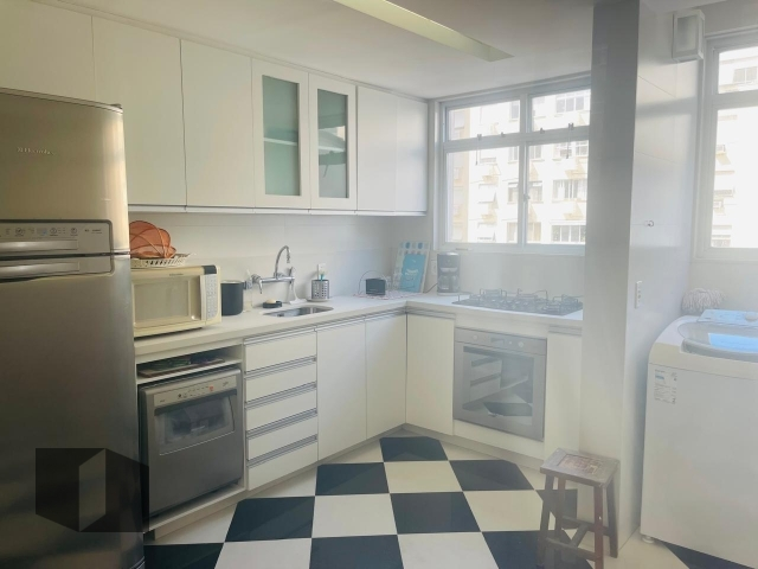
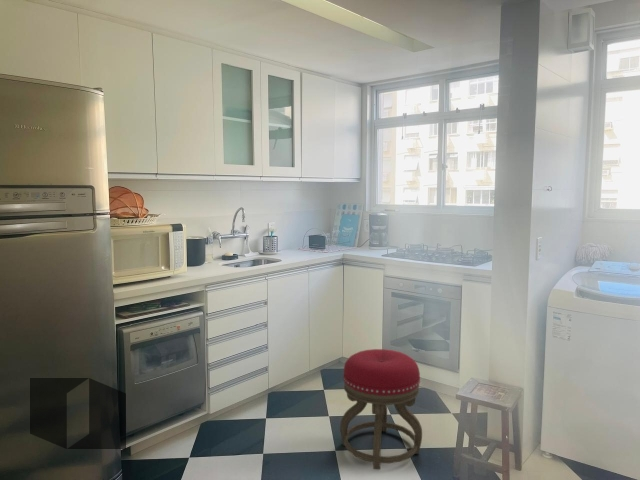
+ stool (380, 403)
